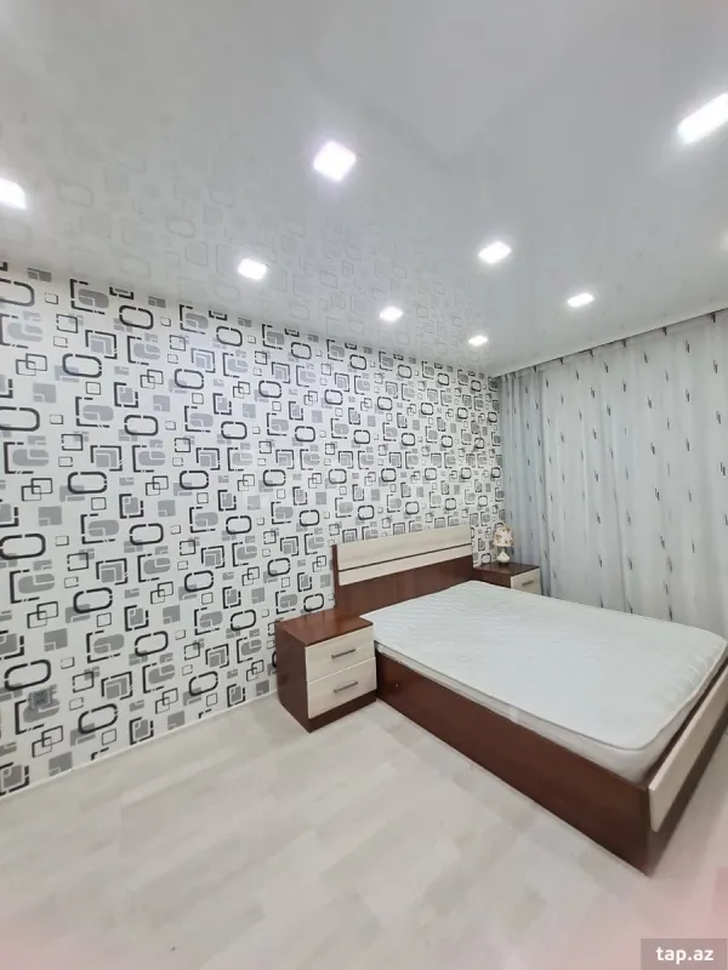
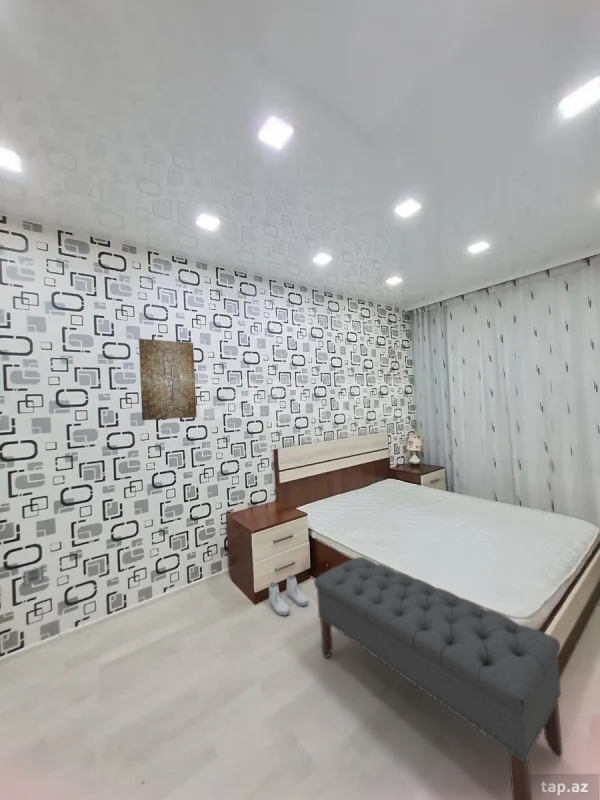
+ boots (287, 593)
+ wall art (168, 379)
+ bench (417, 647)
